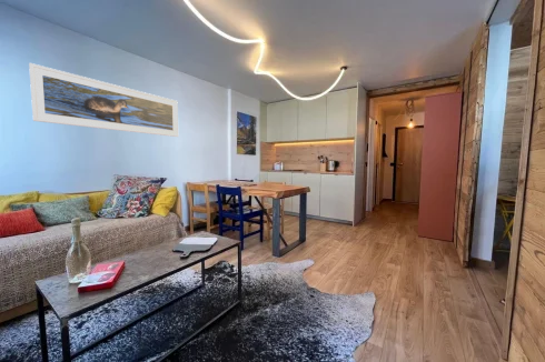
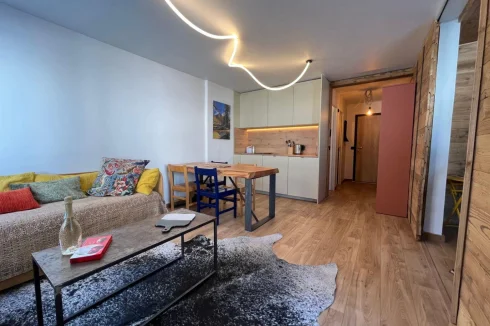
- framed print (121, 108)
